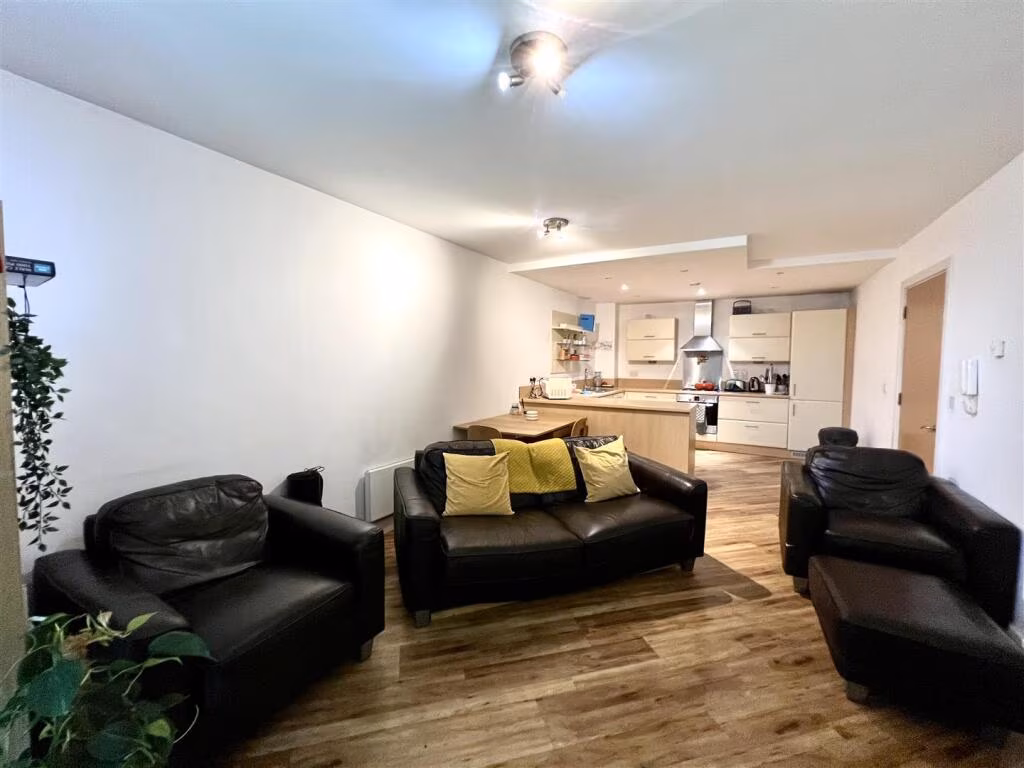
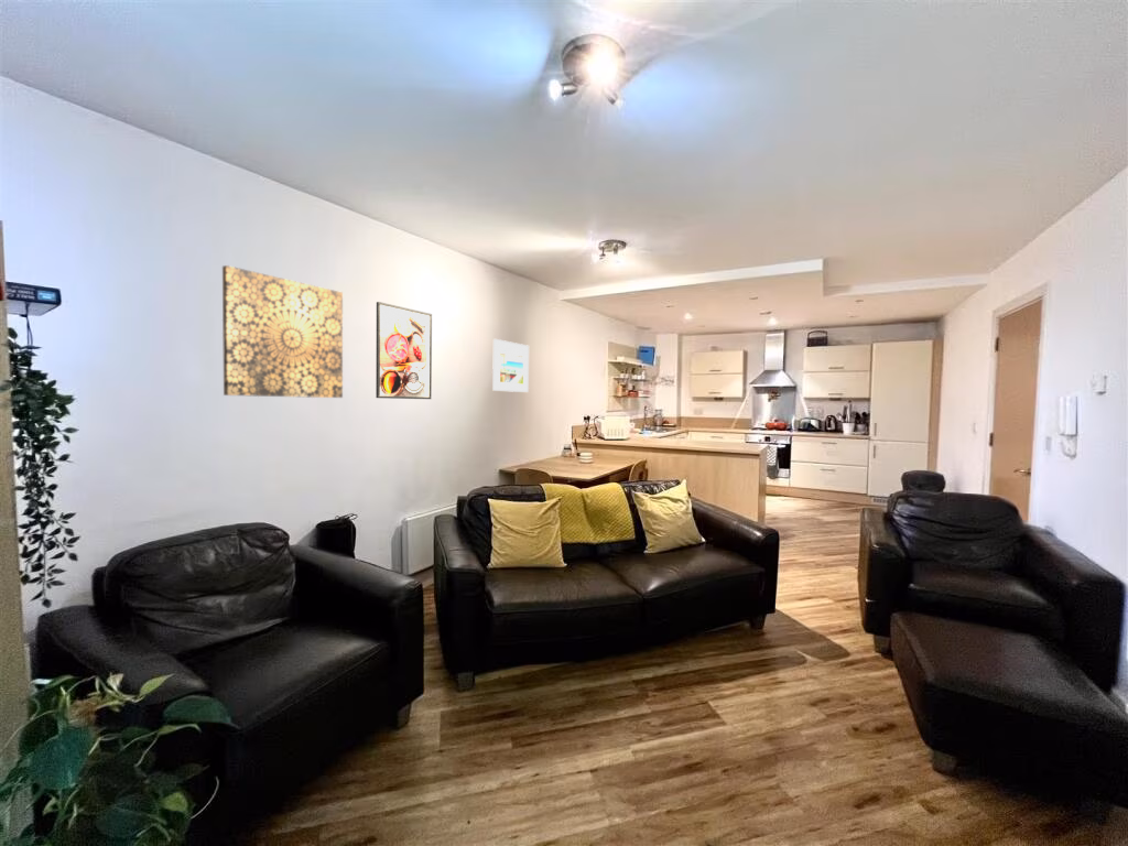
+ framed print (511, 367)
+ wall art (289, 338)
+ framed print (405, 354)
